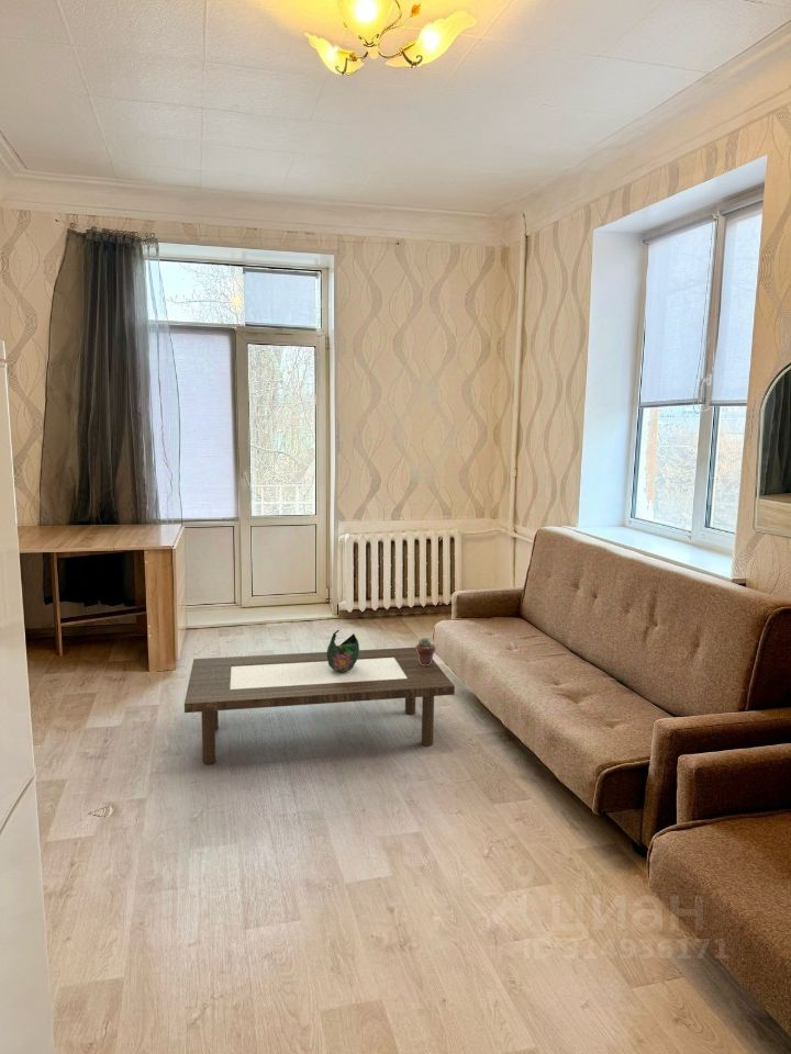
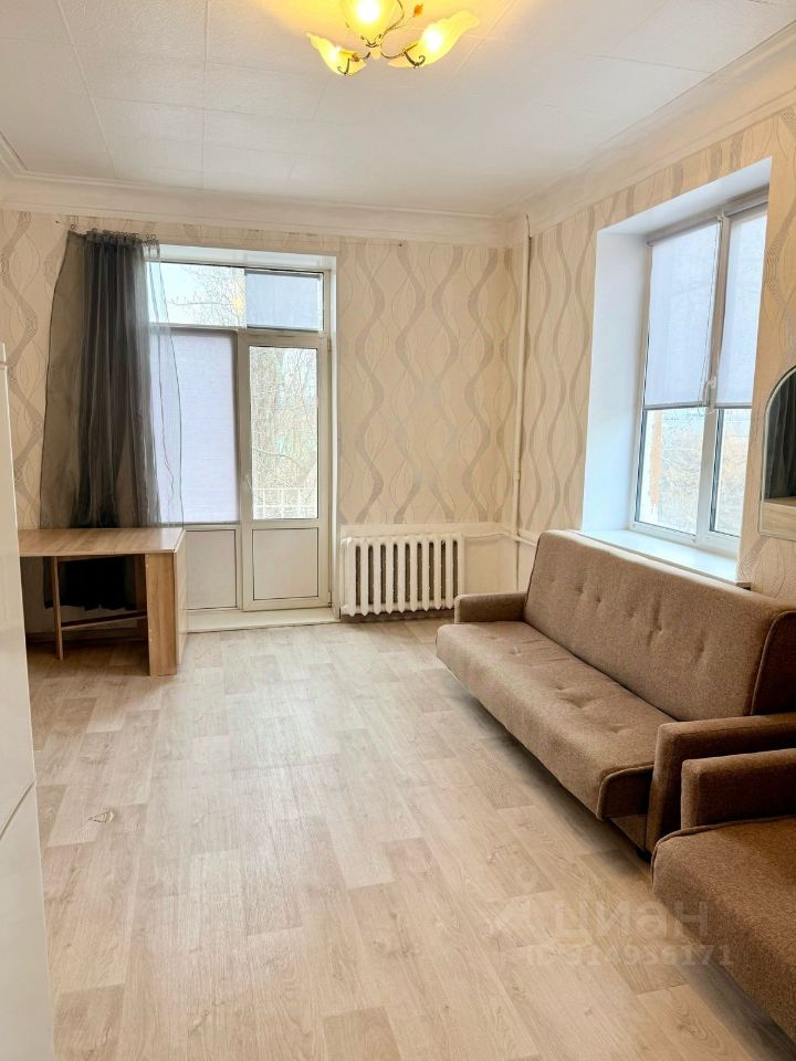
- potted succulent (425, 650)
- decorative bowl (342, 648)
- coffee table (317, 703)
